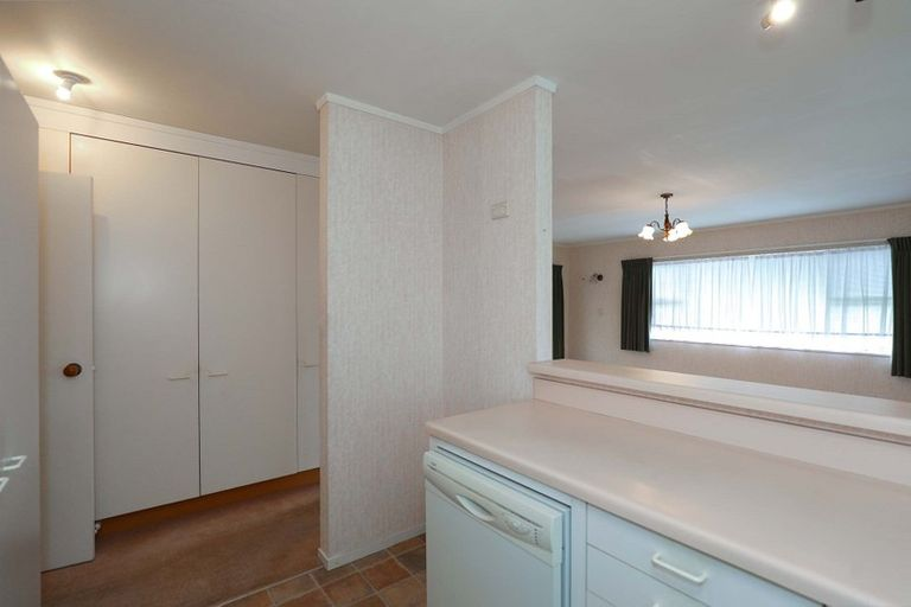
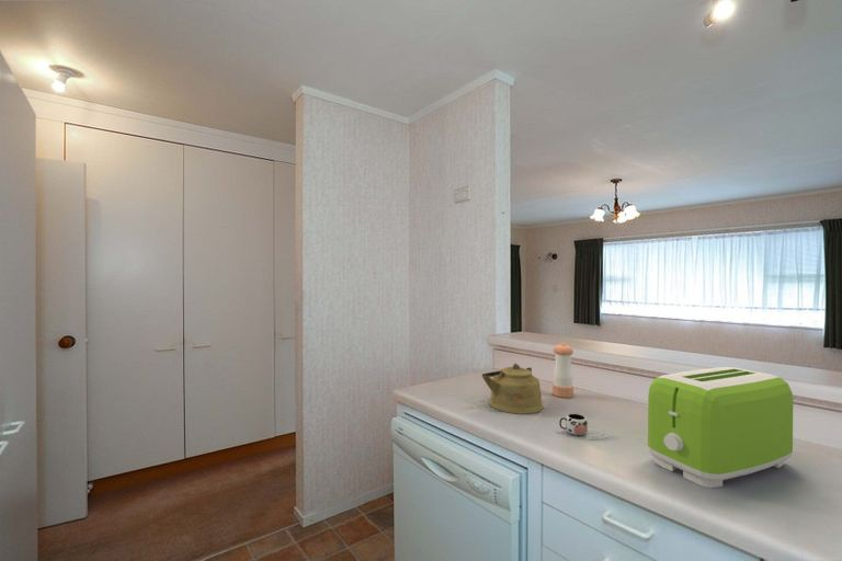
+ mug (582, 425)
+ kettle (510, 383)
+ pepper shaker (562, 368)
+ toaster (718, 419)
